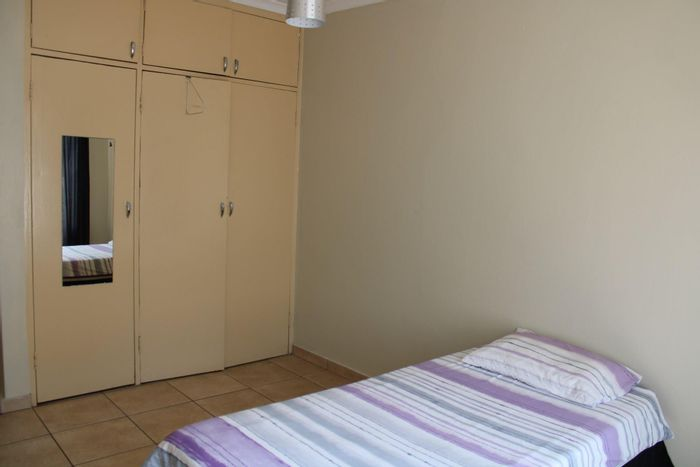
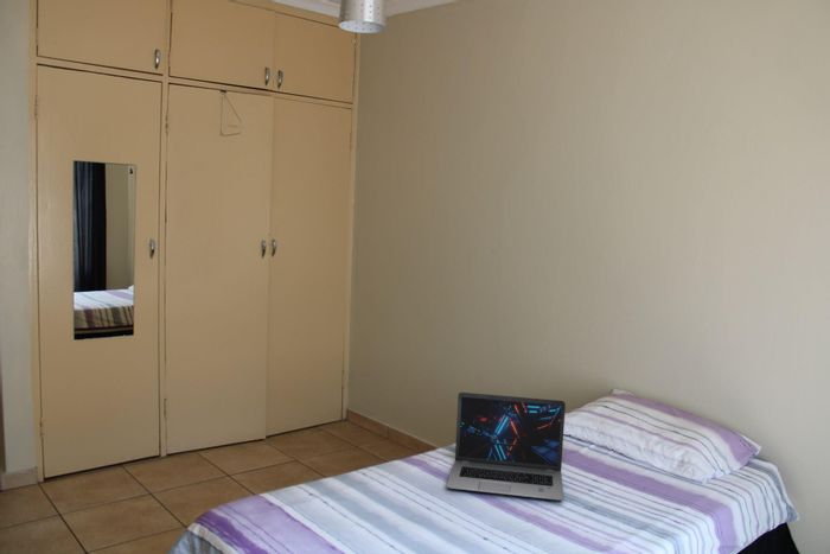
+ laptop (507, 445)
